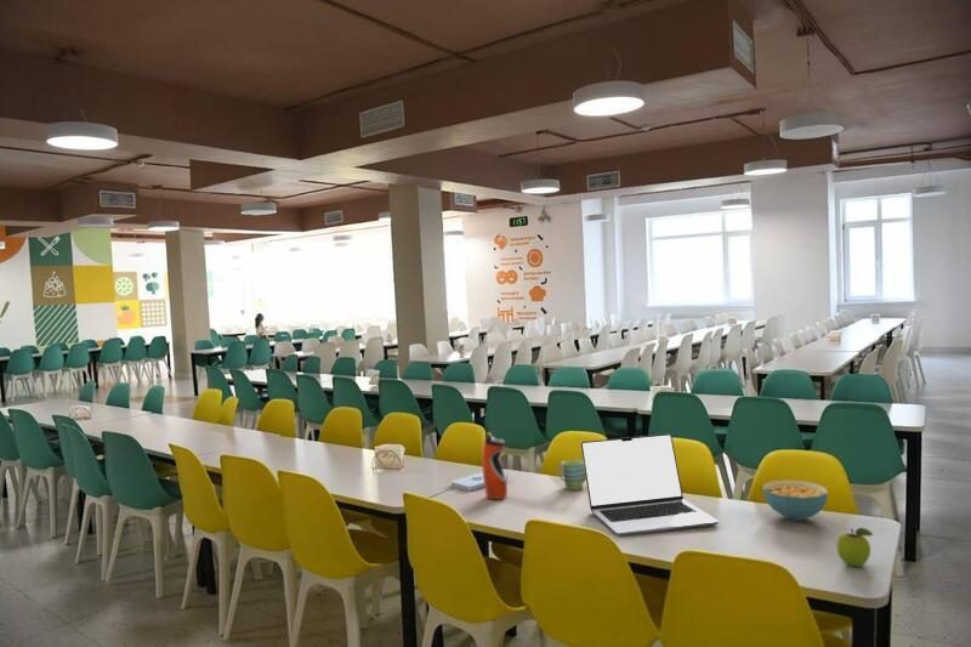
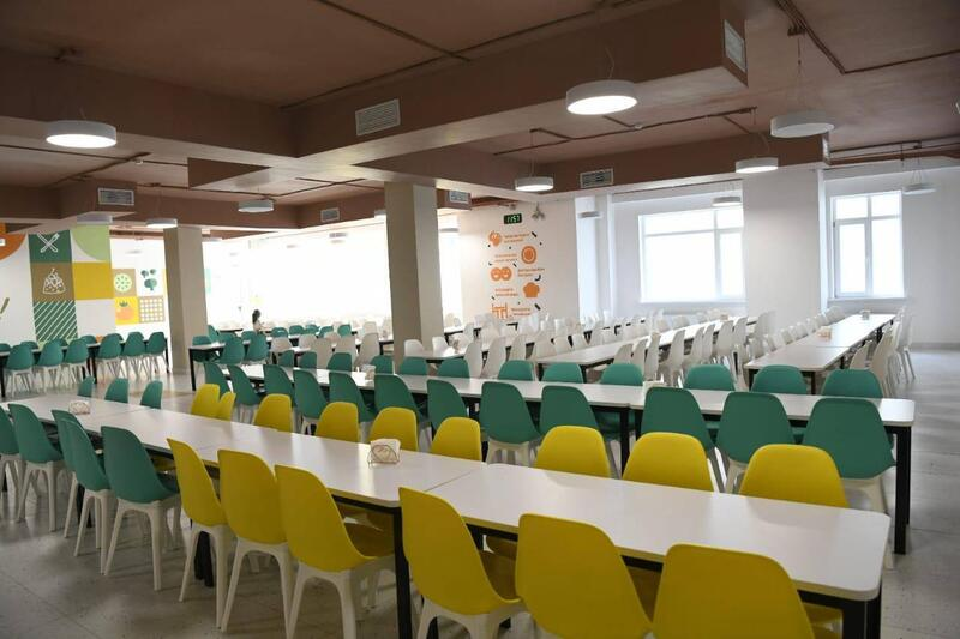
- water bottle (494, 464)
- cereal bowl (795, 503)
- notepad (478, 479)
- mug (570, 473)
- laptop (646, 481)
- fruit (856, 546)
